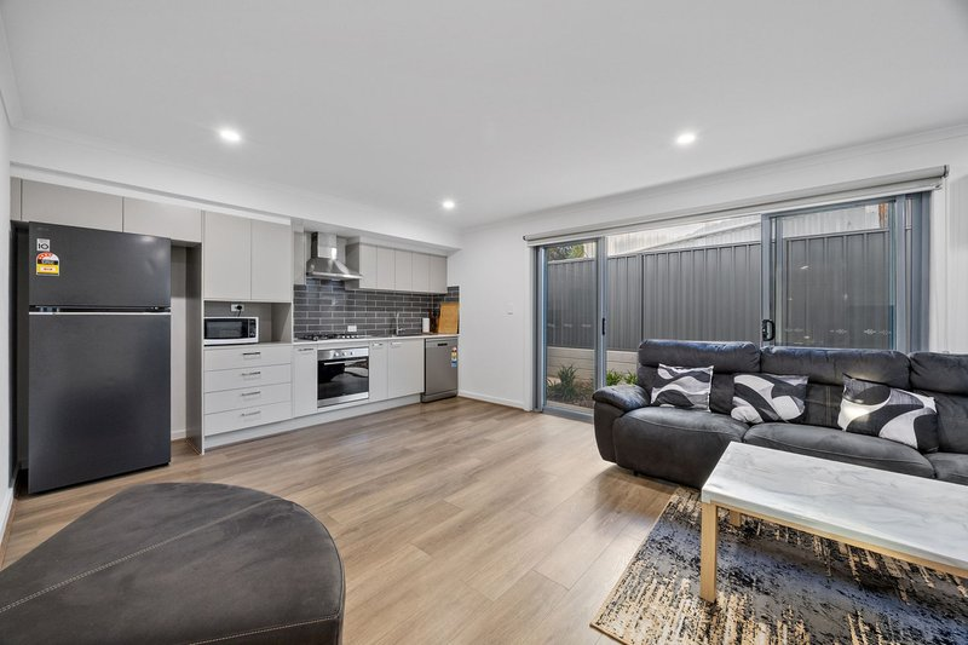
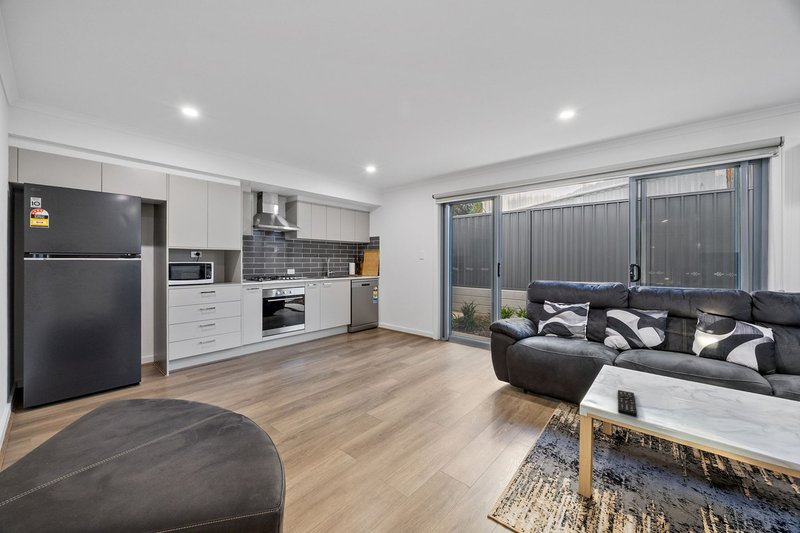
+ remote control (626, 401)
